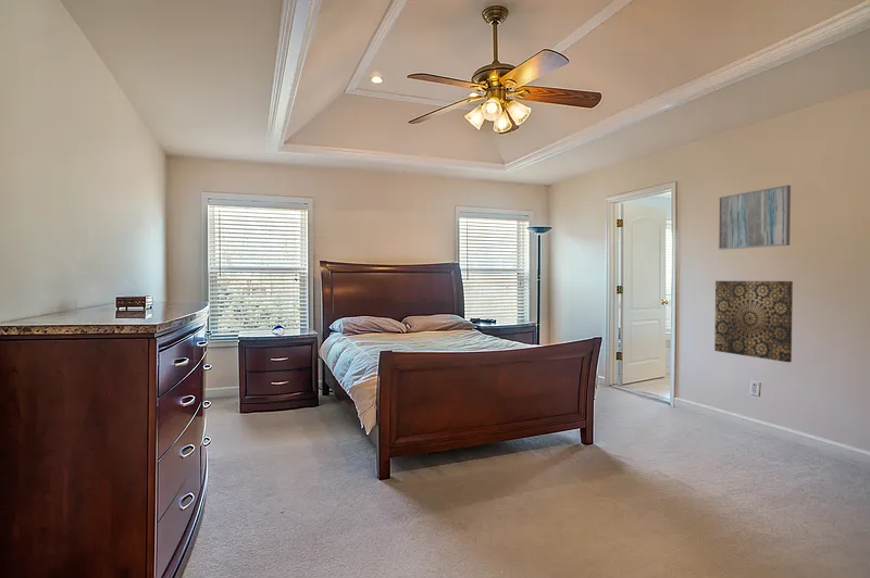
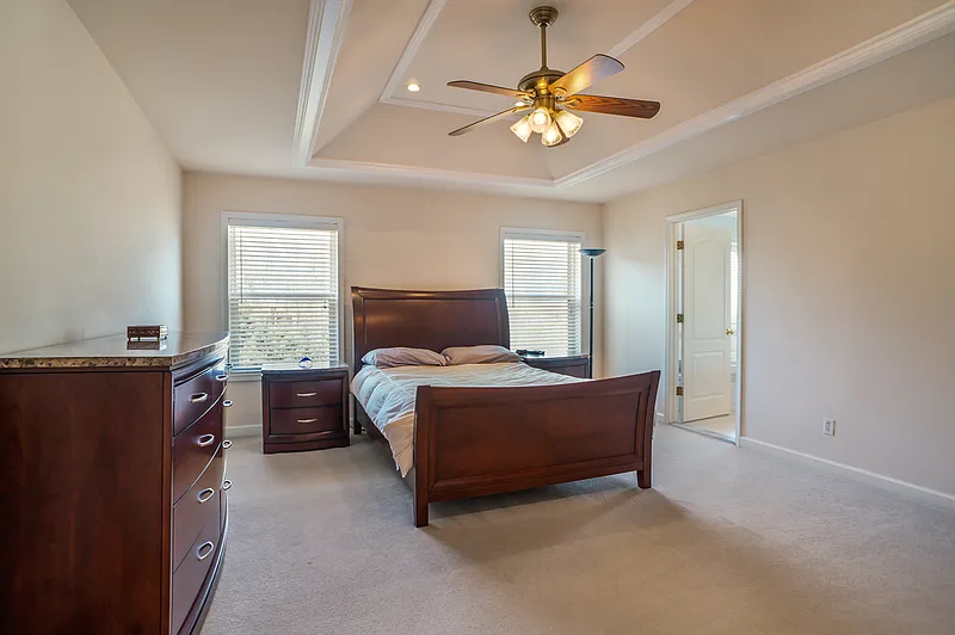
- wall art (751, 219)
- wall art (750, 318)
